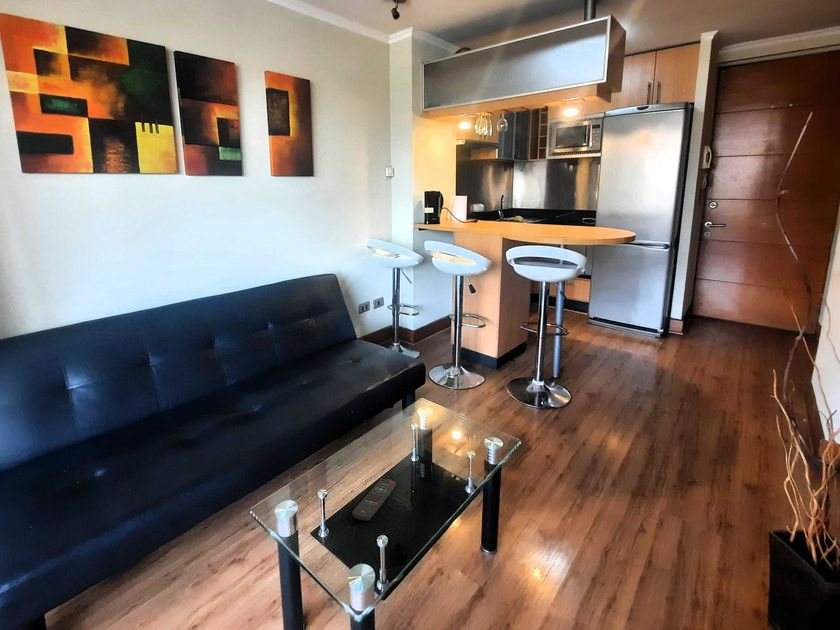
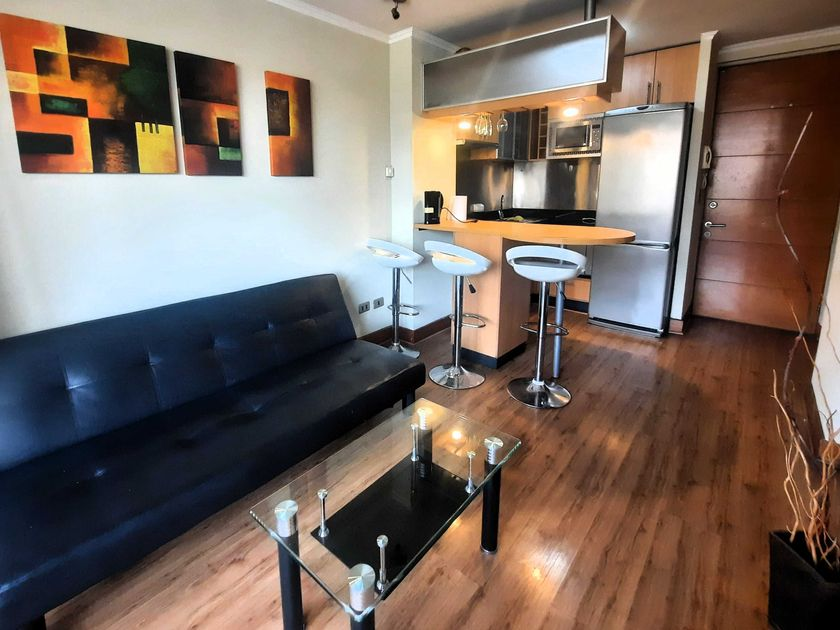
- remote control (375, 498)
